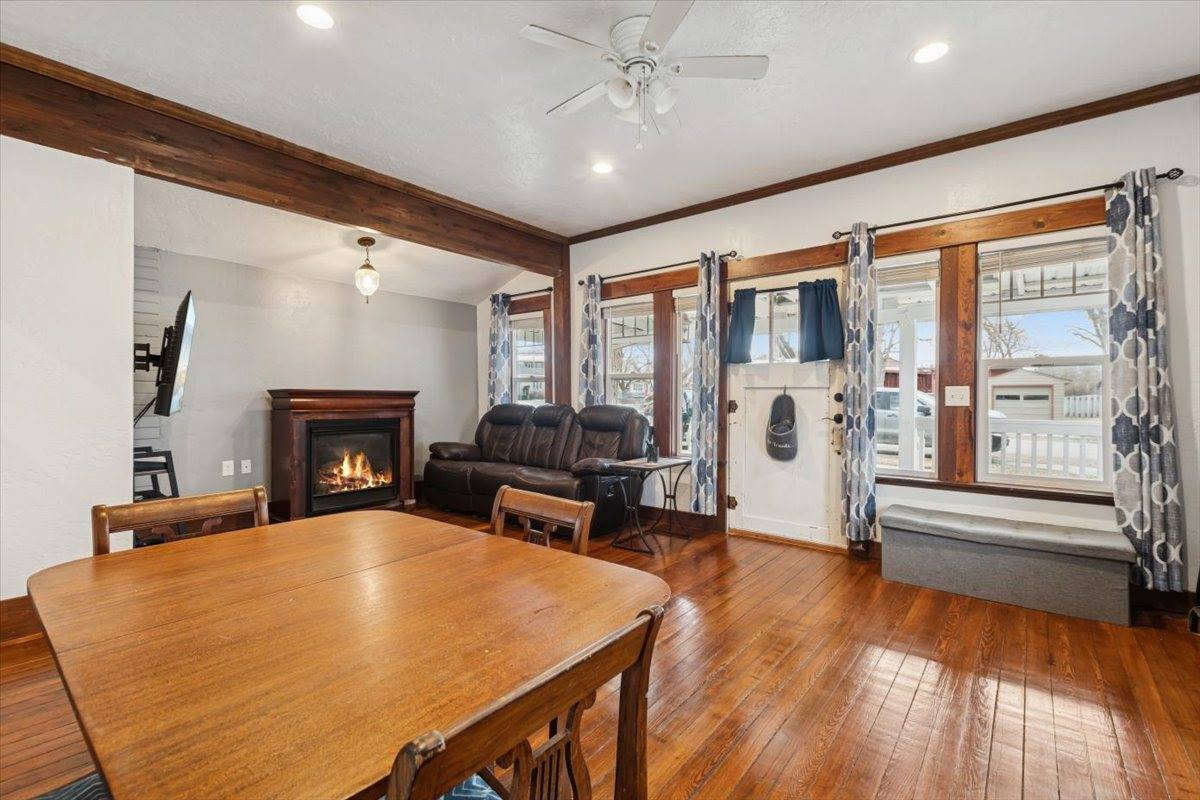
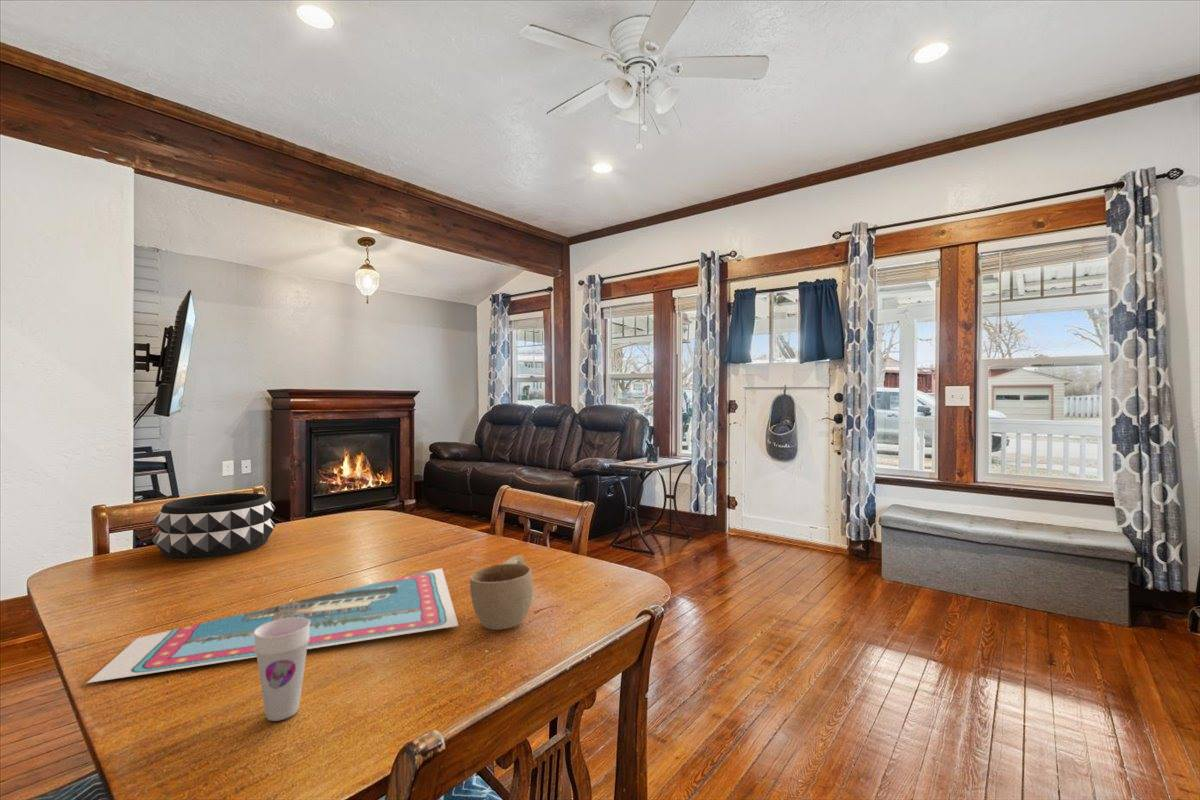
+ cup (282, 669)
+ postcard (310, 610)
+ cup (508, 591)
+ decorative bowl (217, 523)
